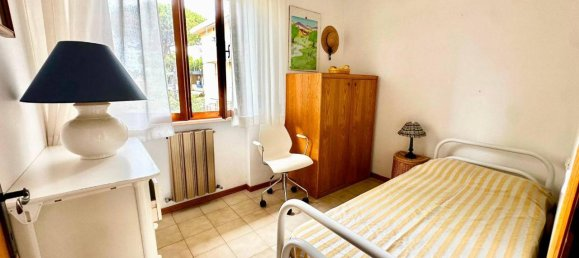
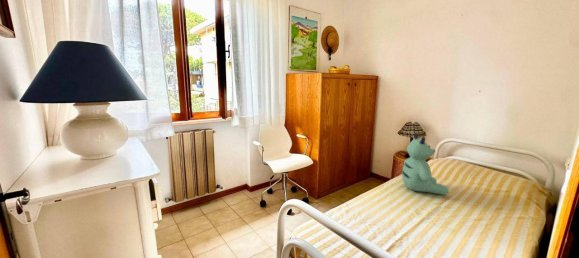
+ bear (425, 162)
